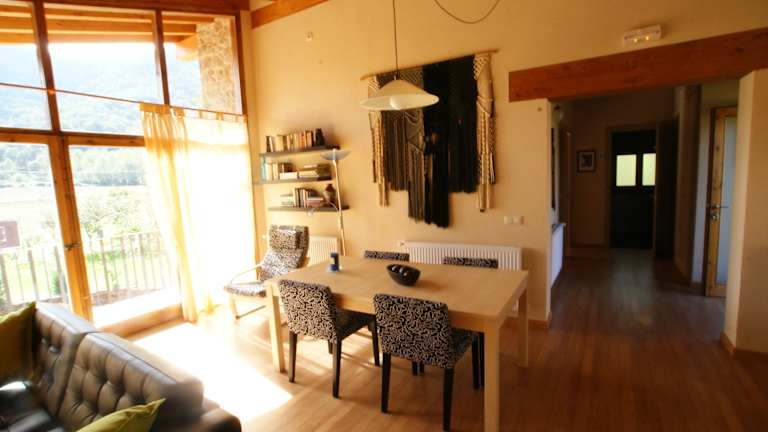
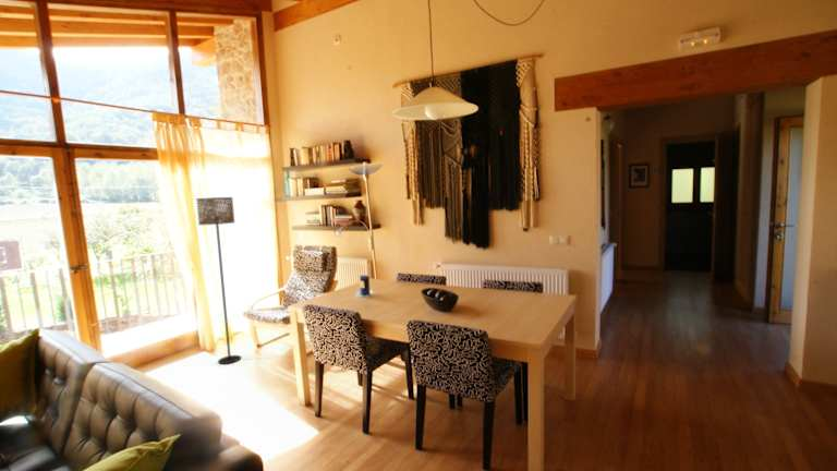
+ floor lamp (222, 280)
